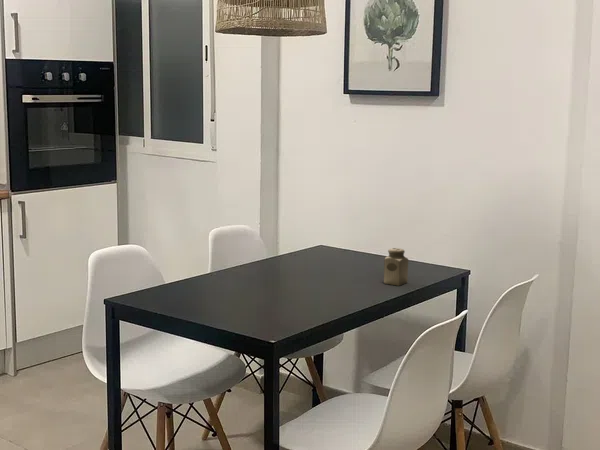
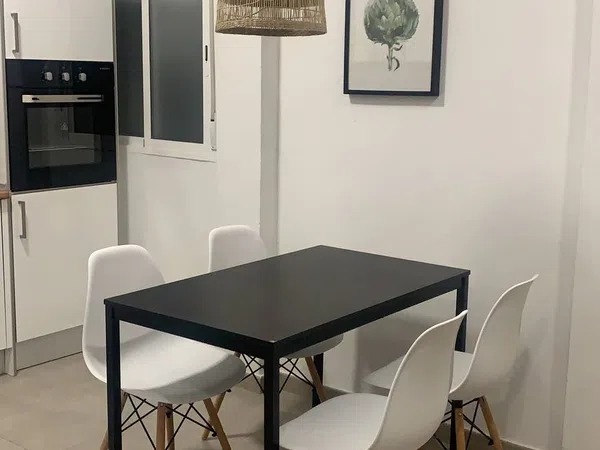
- salt shaker (396, 265)
